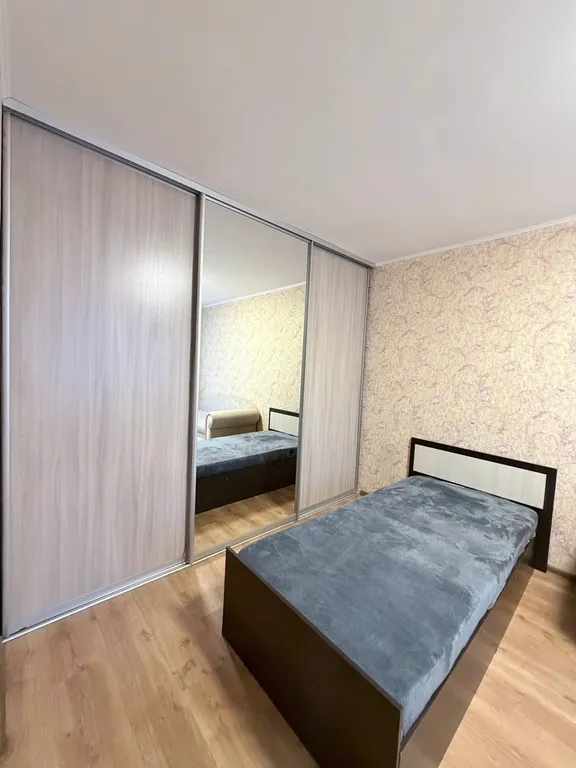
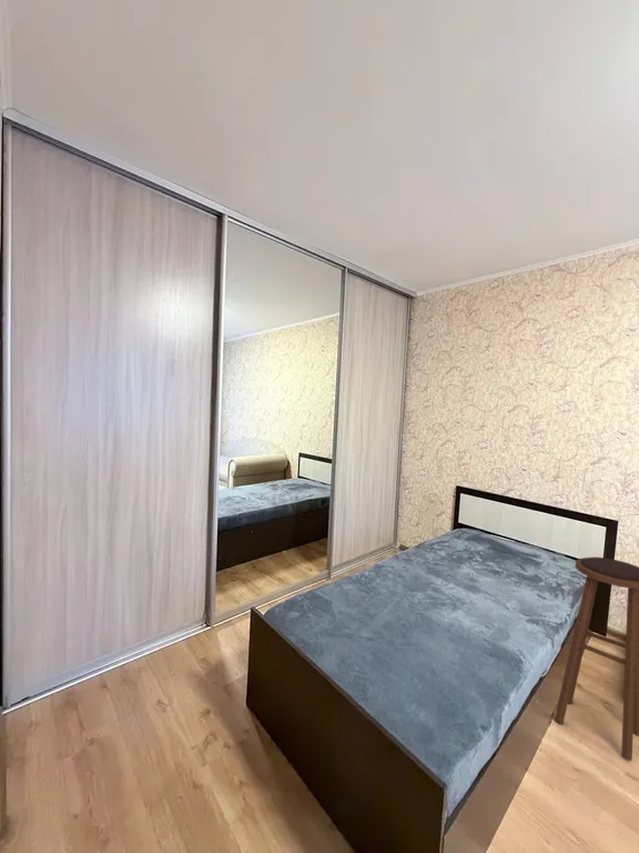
+ stool (602, 651)
